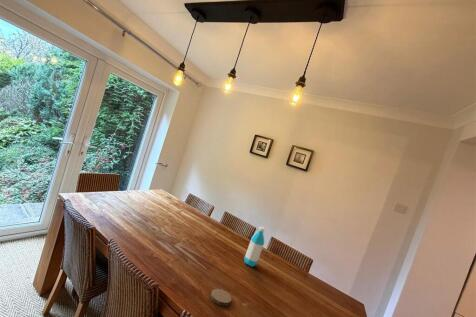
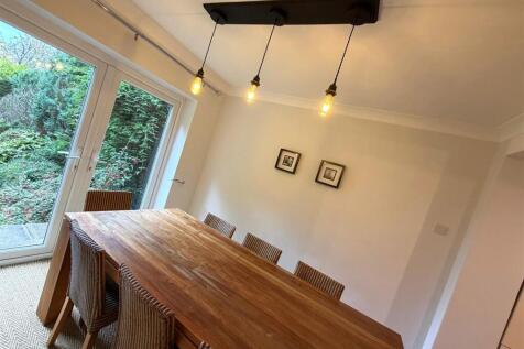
- water bottle (255, 245)
- coaster (221, 296)
